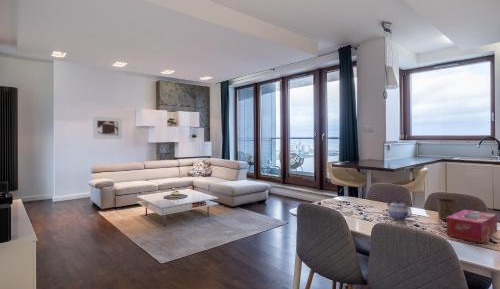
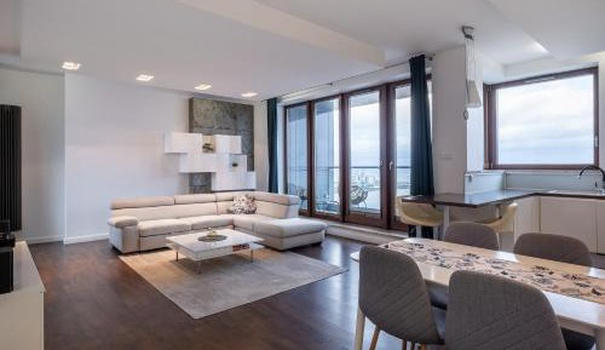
- tissue box (472, 224)
- cup (447, 209)
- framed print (108, 128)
- teapot (398, 209)
